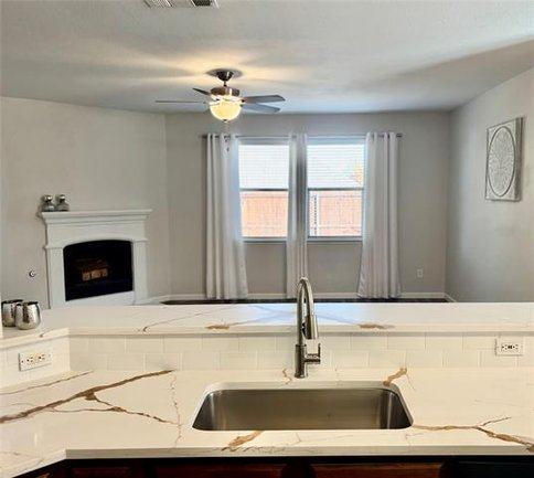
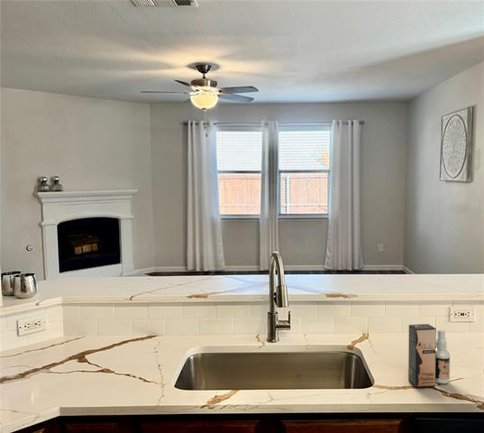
+ spray bottle (429, 354)
